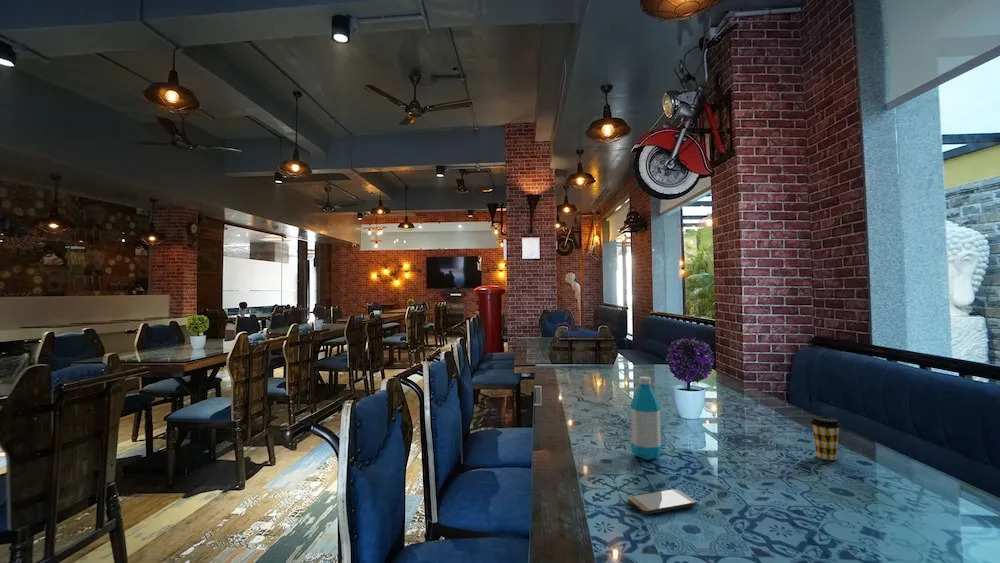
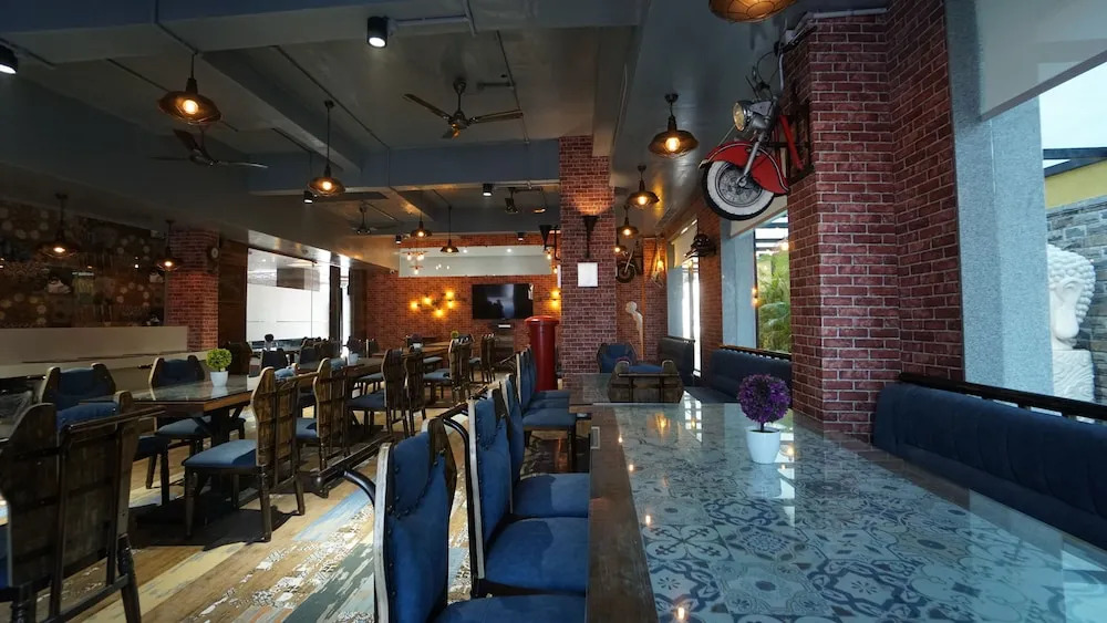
- smartphone (661, 501)
- water bottle (645, 416)
- coffee cup (825, 437)
